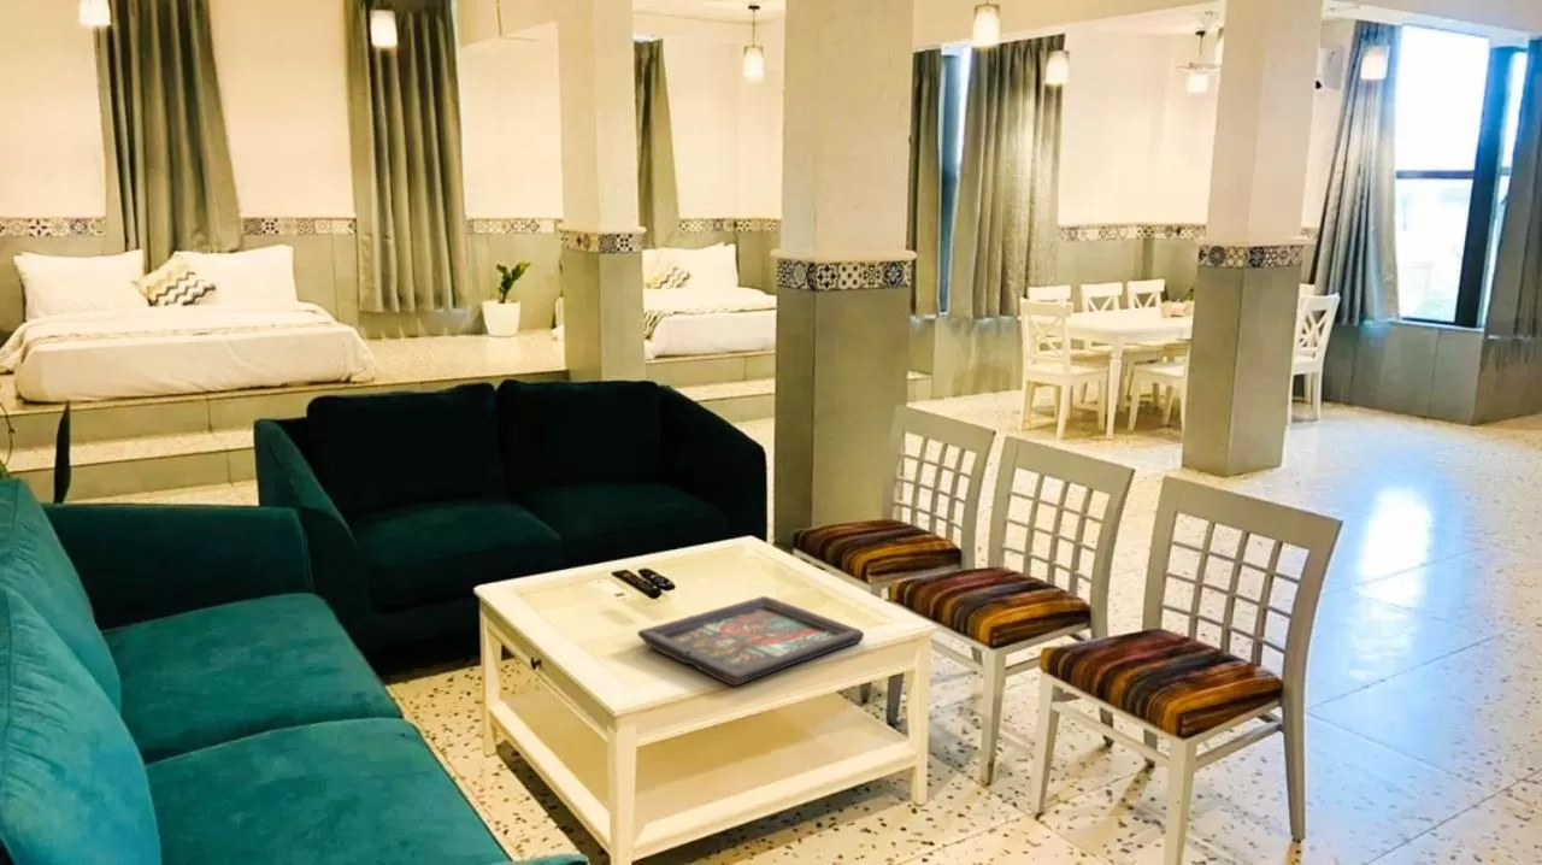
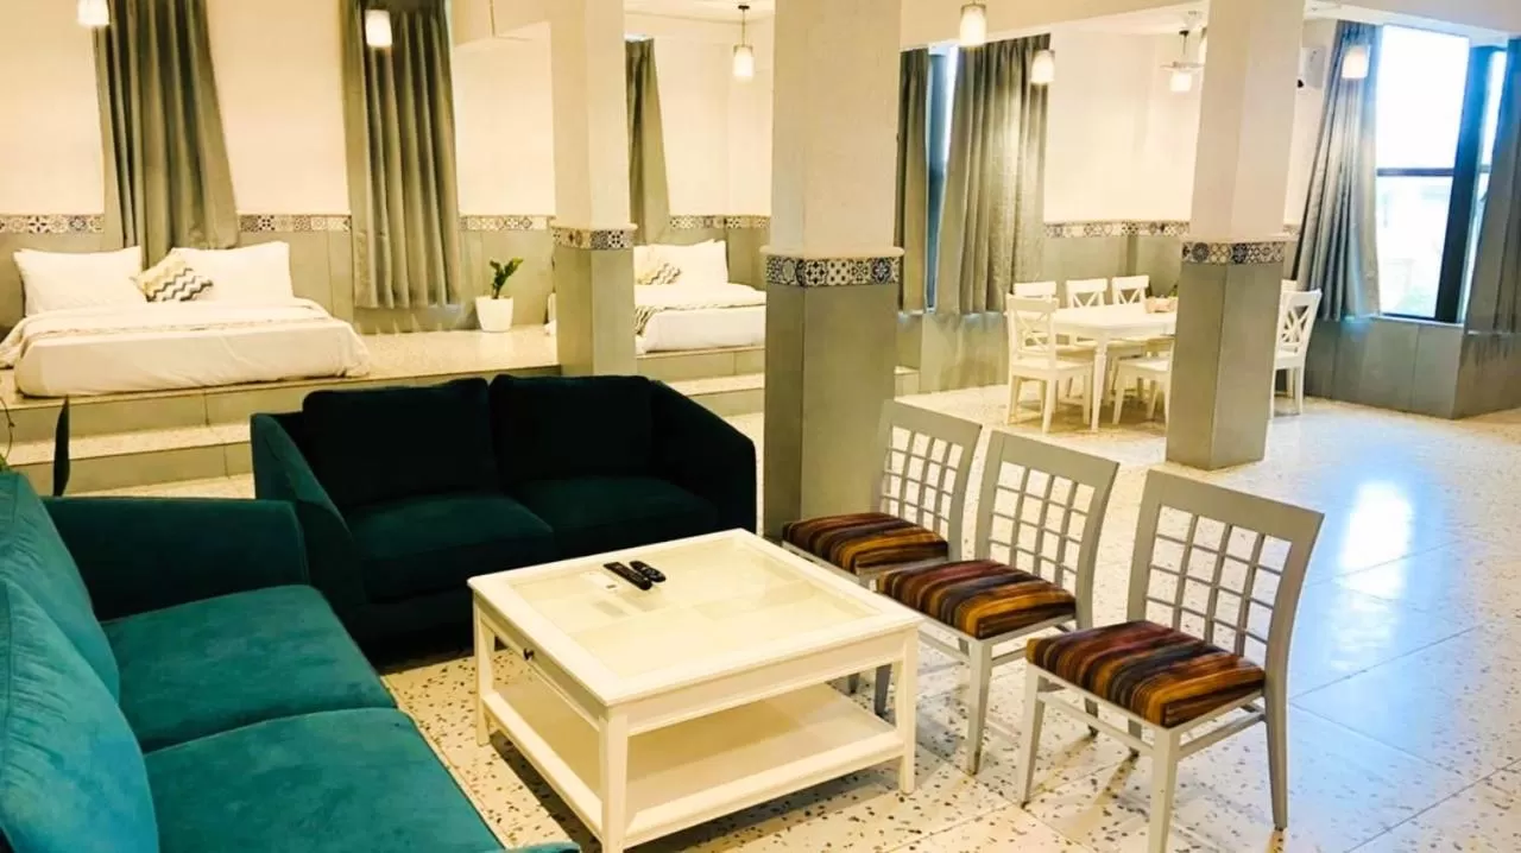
- decorative tray (751, 636)
